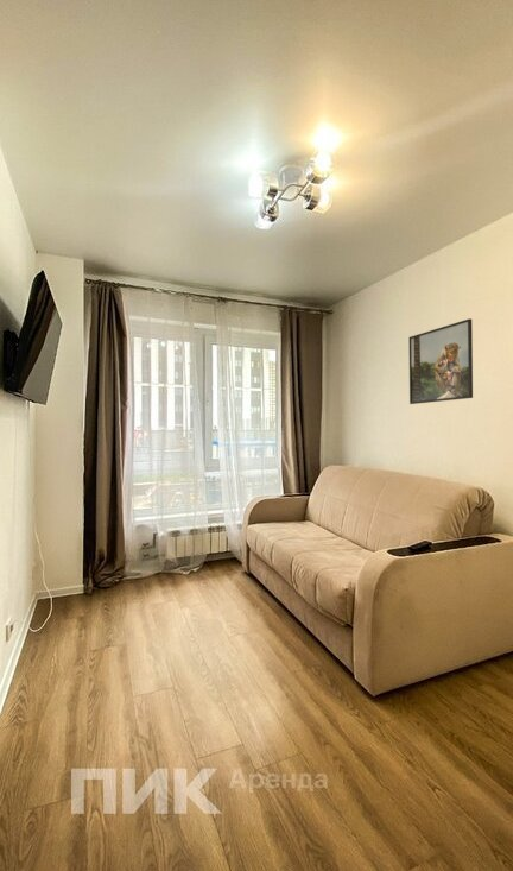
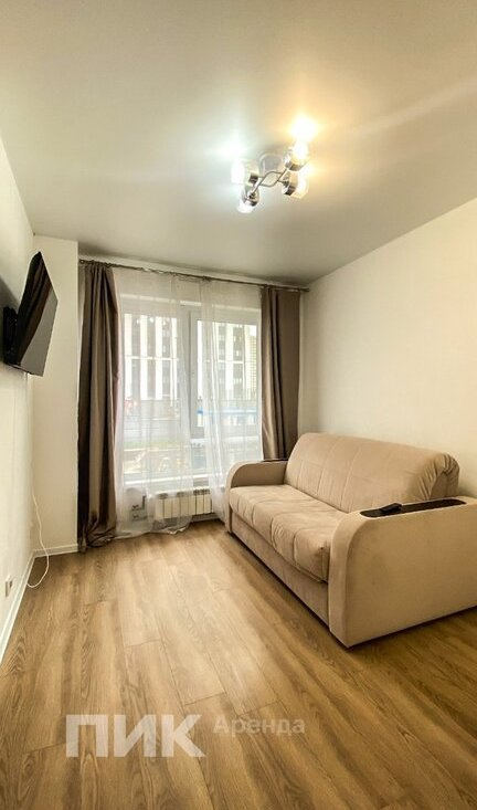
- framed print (438, 365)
